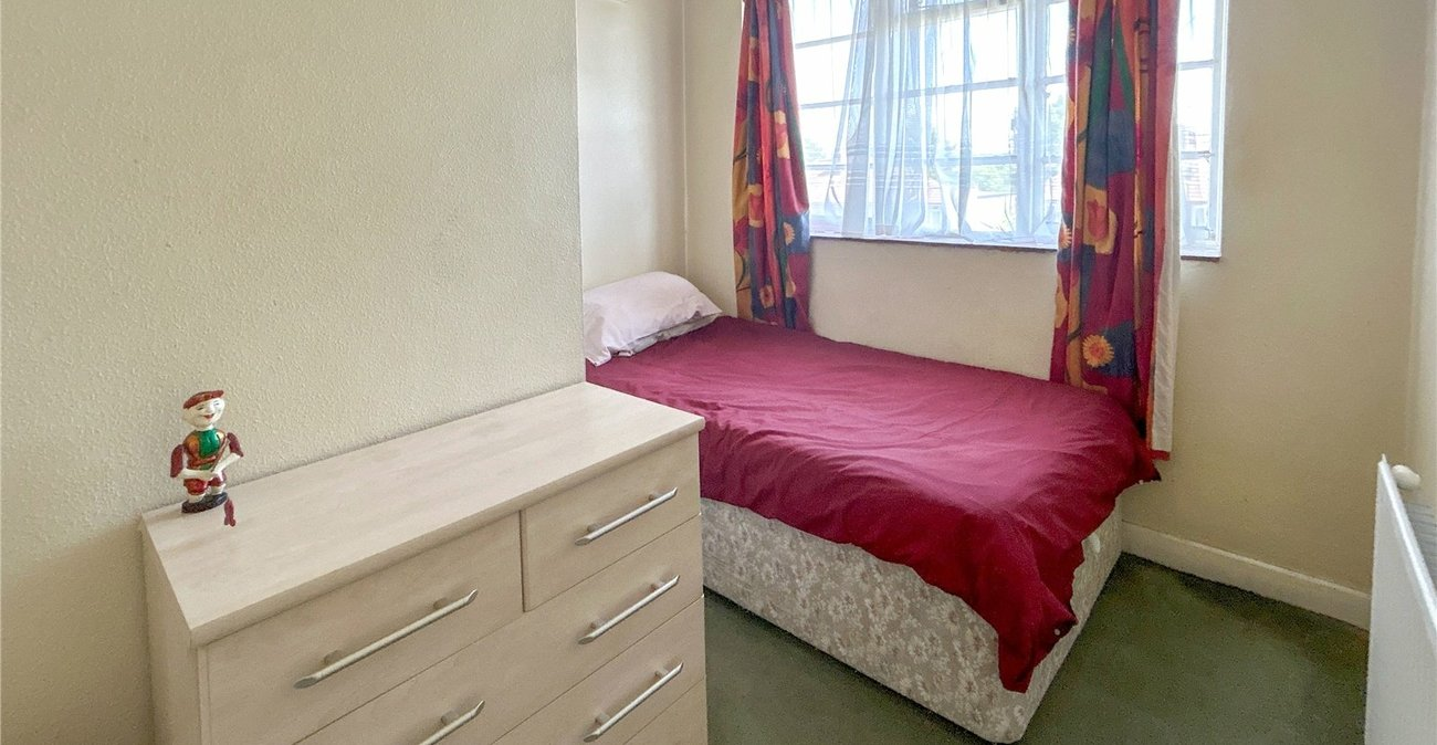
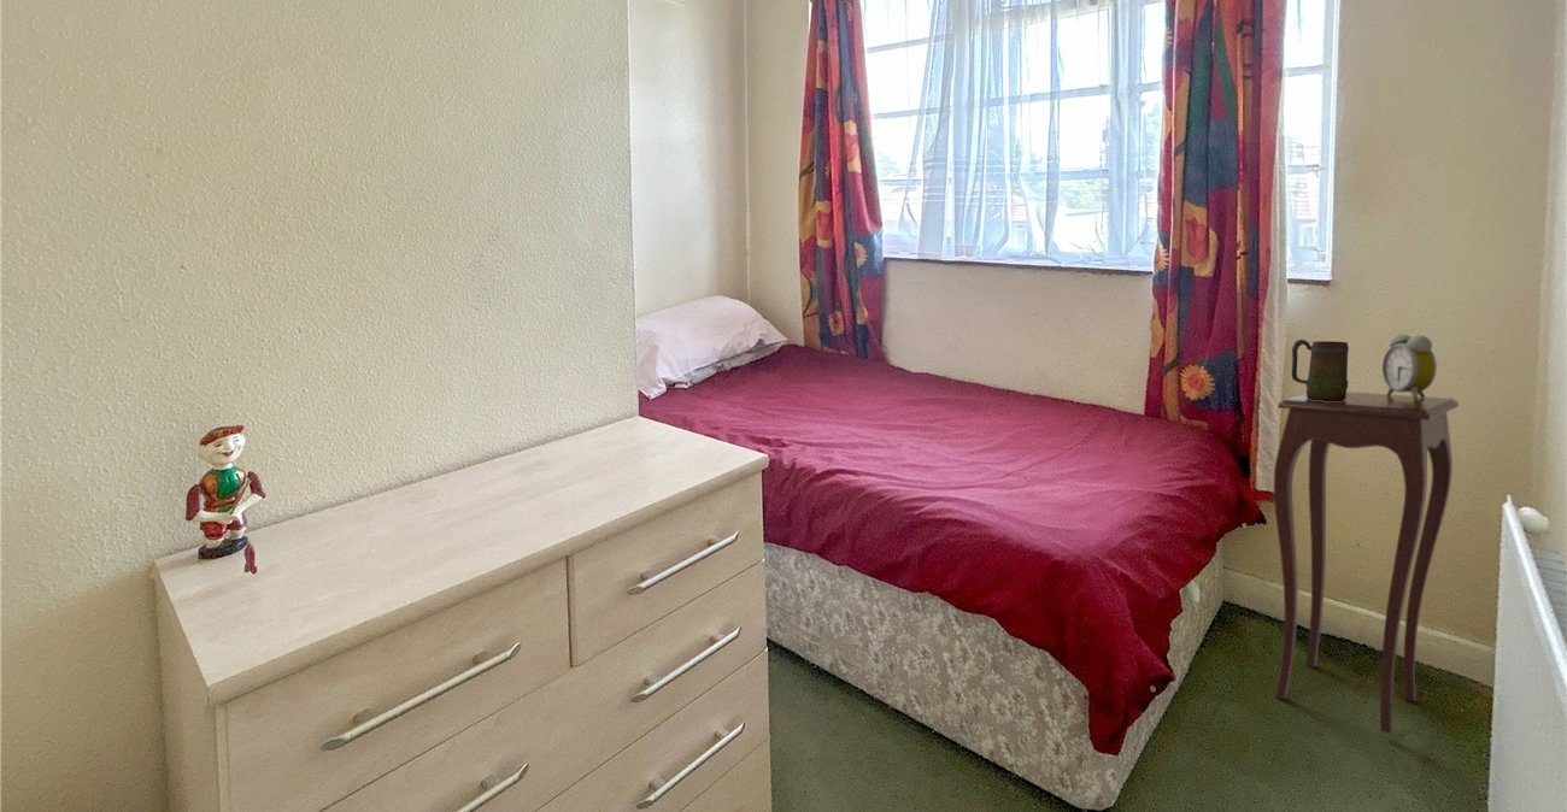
+ alarm clock (1412, 365)
+ mug (1319, 367)
+ side table (1325, 552)
